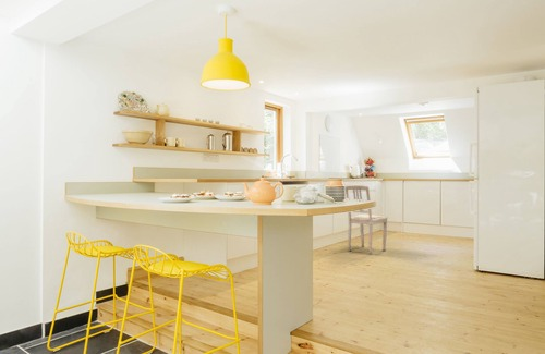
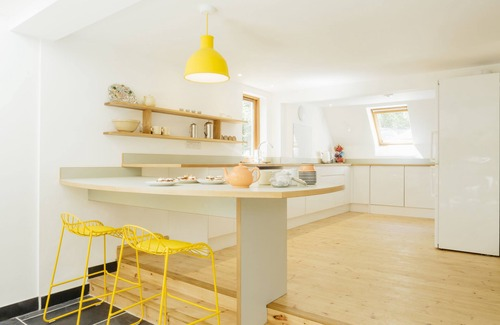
- dining chair (365, 218)
